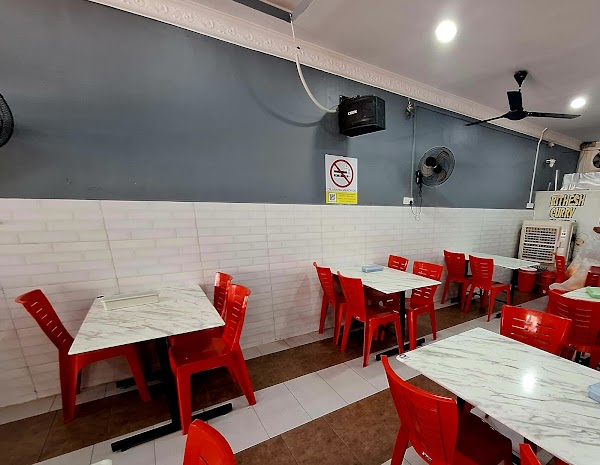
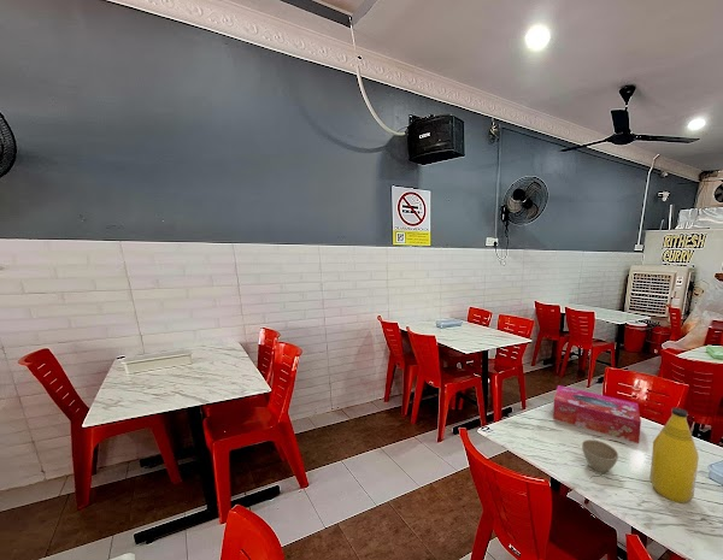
+ flower pot (599, 458)
+ bottle (675, 452)
+ tissue box (594, 411)
